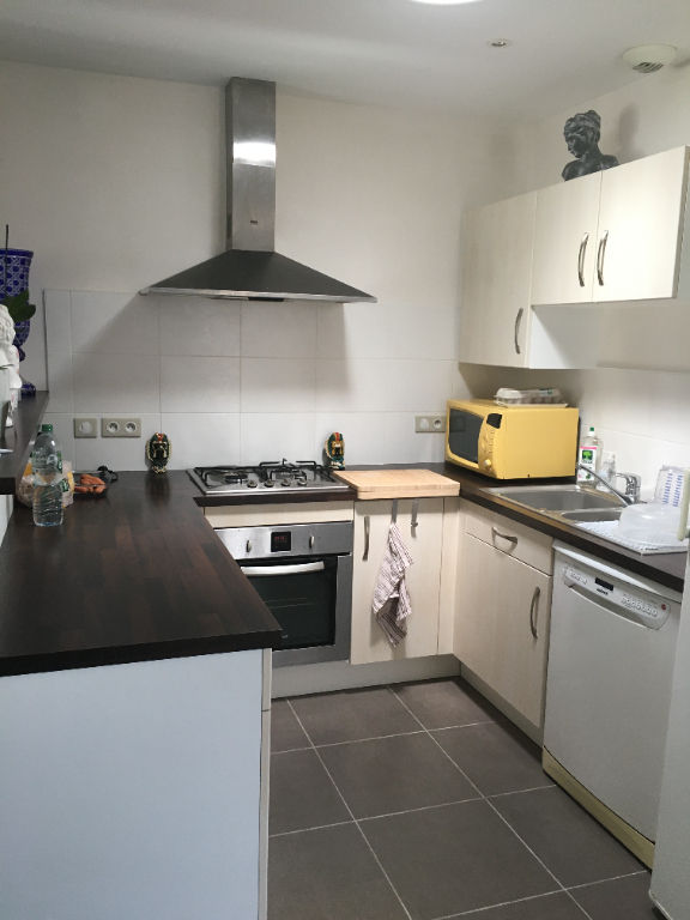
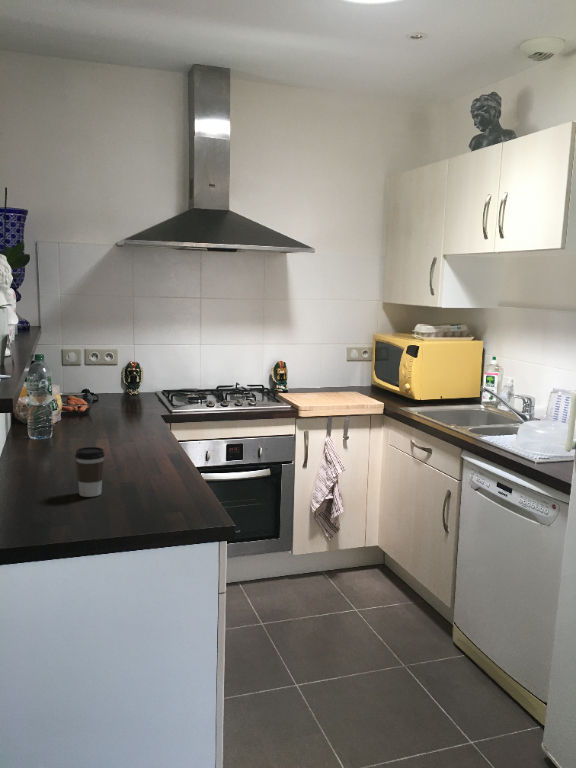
+ coffee cup (90, 471)
